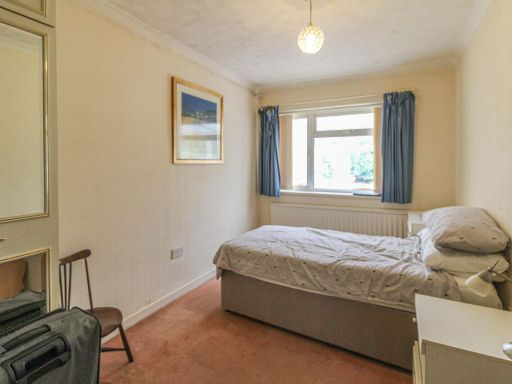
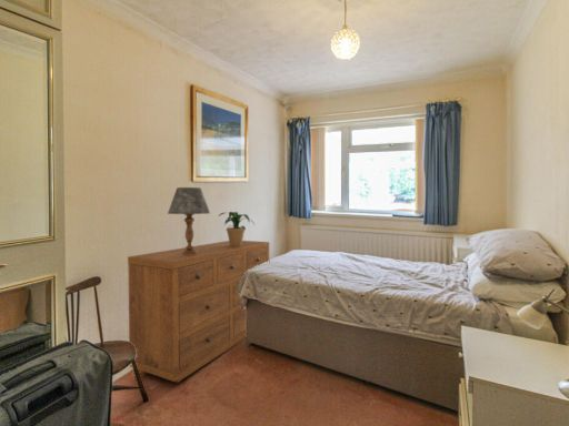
+ potted plant (234, 227)
+ table lamp (189, 220)
+ dresser (211, 295)
